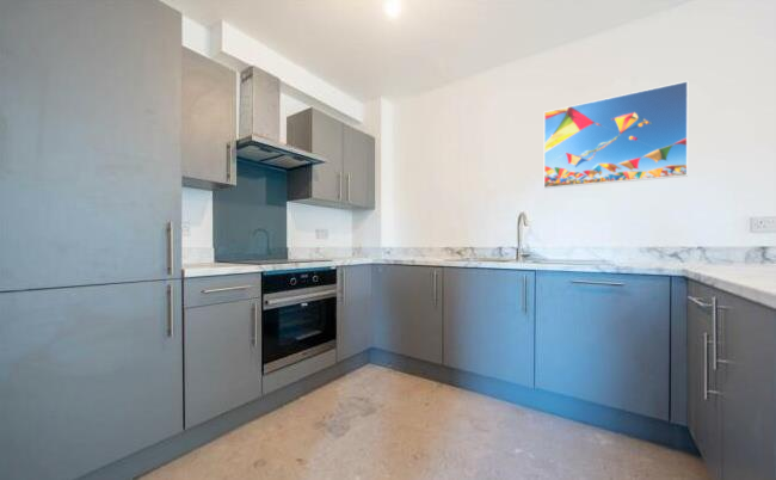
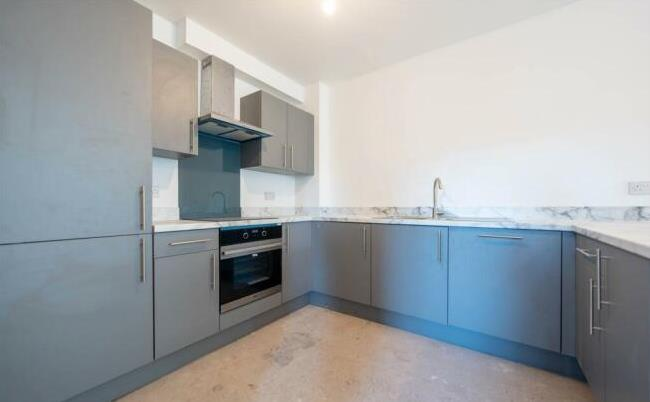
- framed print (608, 140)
